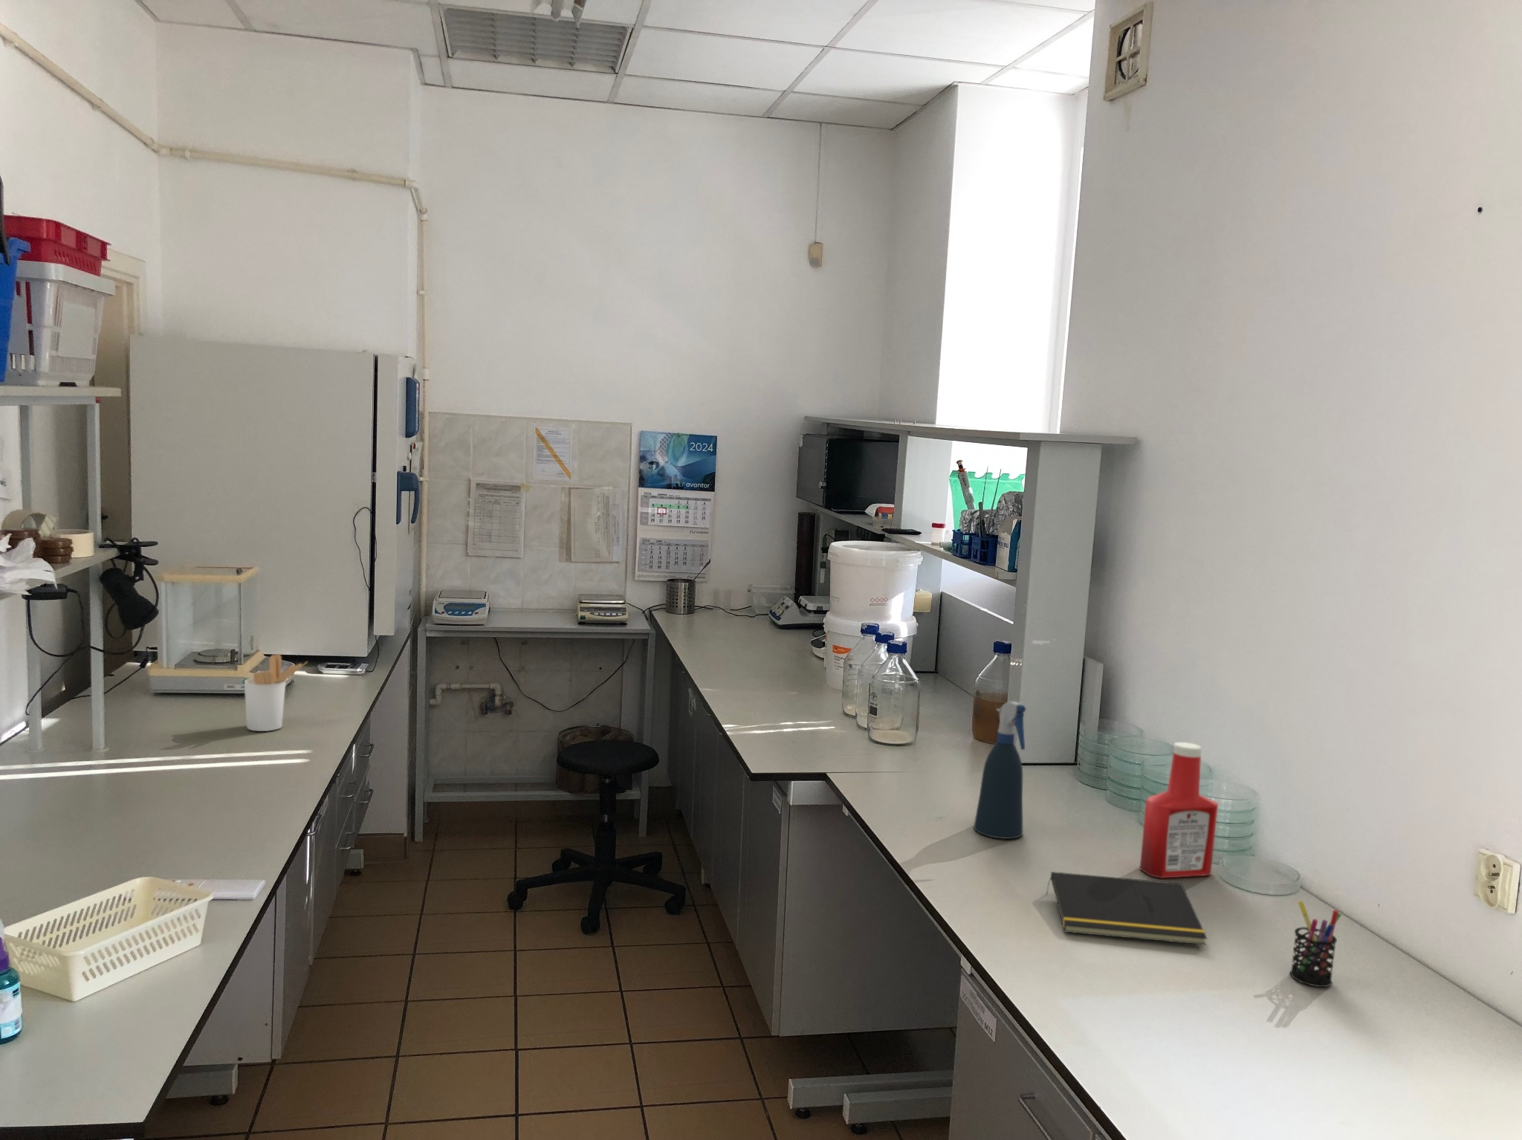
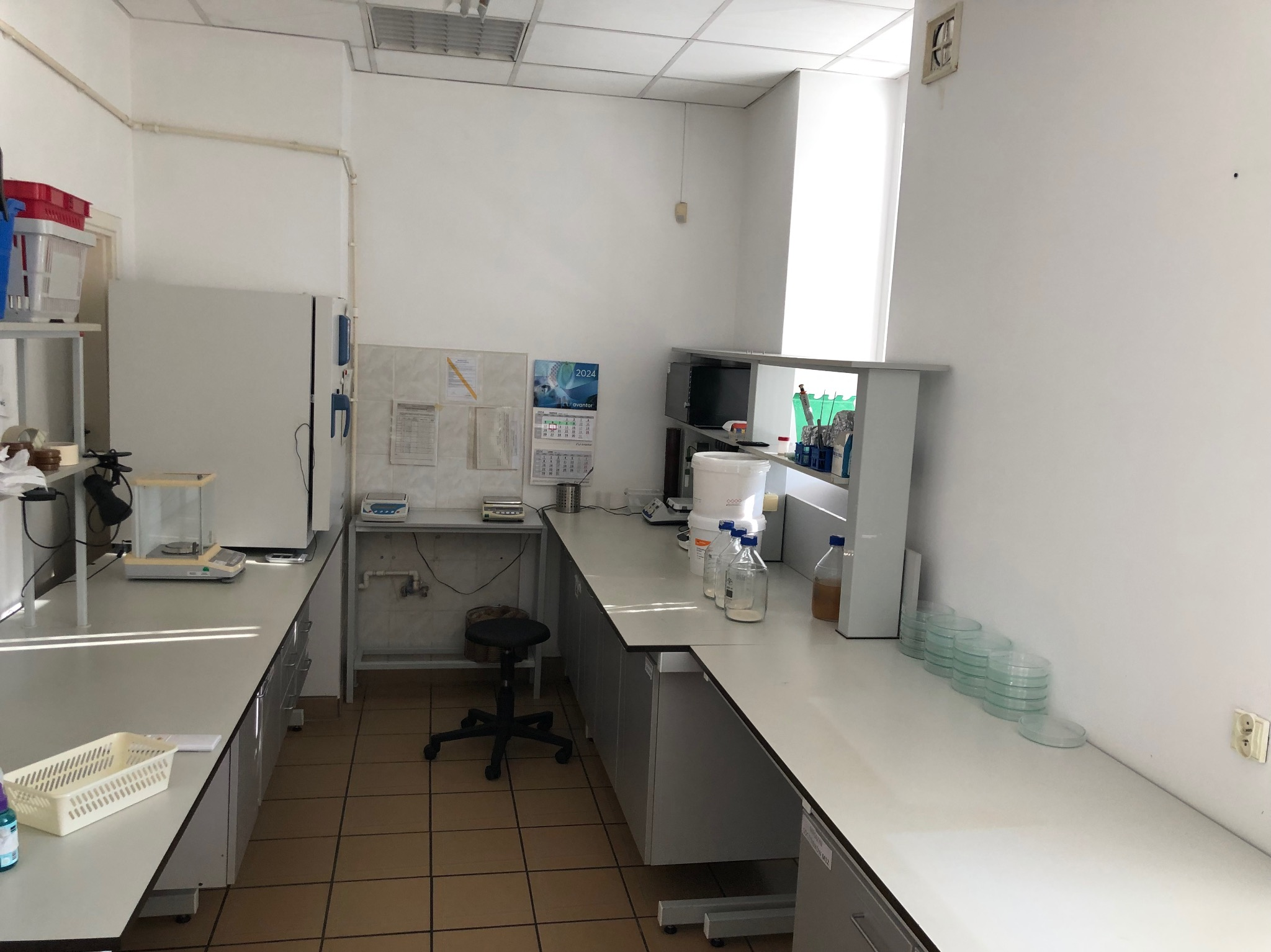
- spray bottle (1007, 765)
- notepad (1126, 906)
- soap bottle (1182, 808)
- utensil holder (275, 692)
- pen holder (1320, 941)
